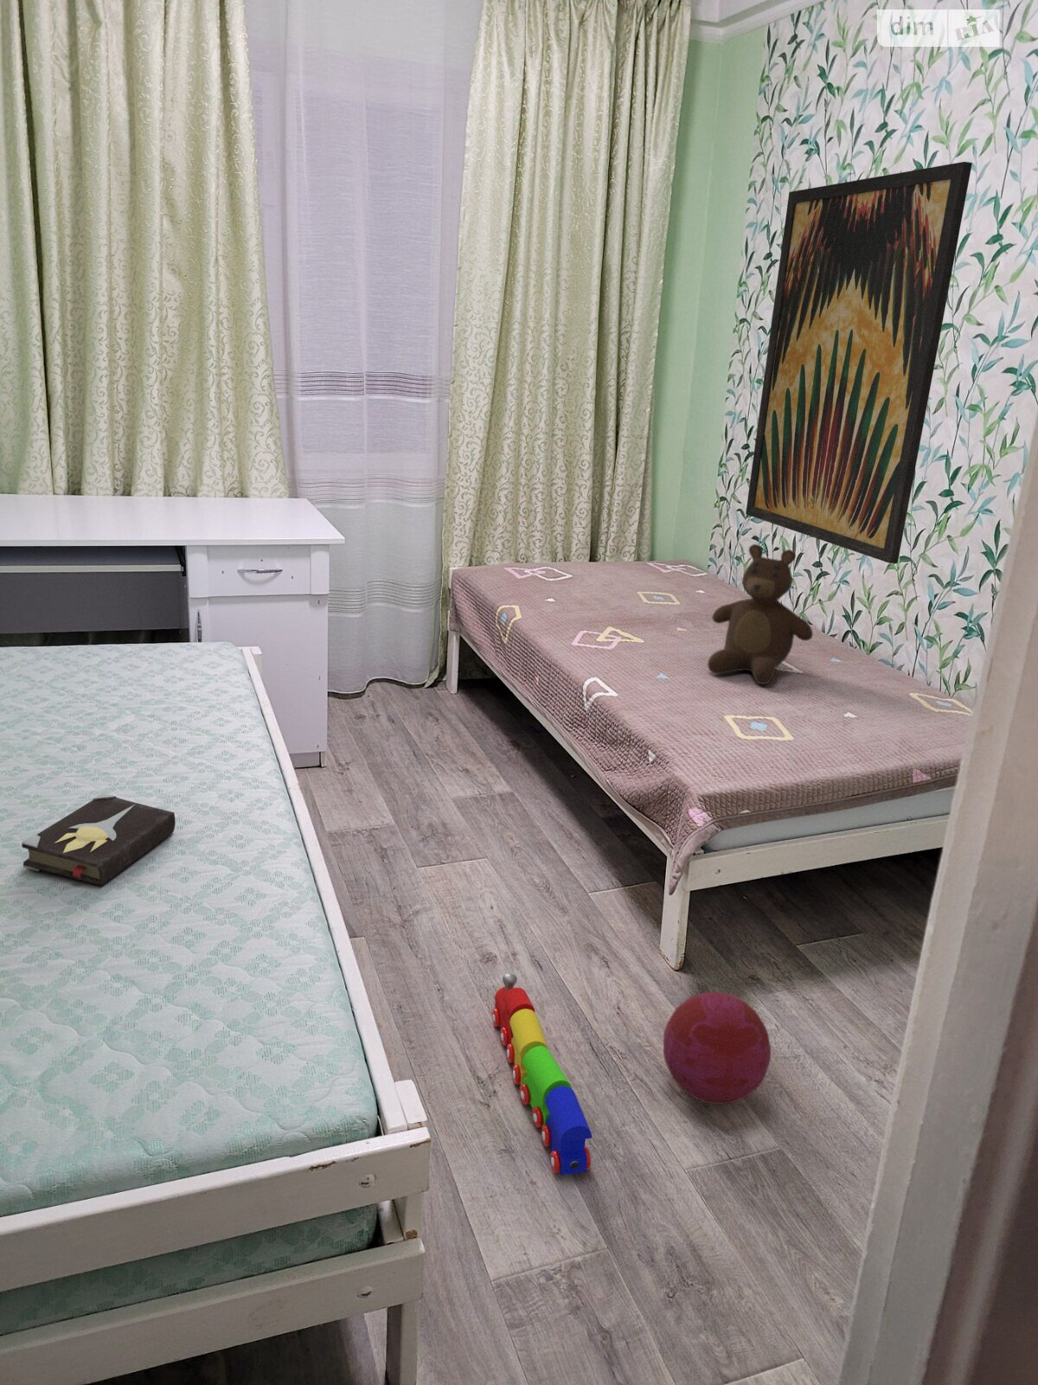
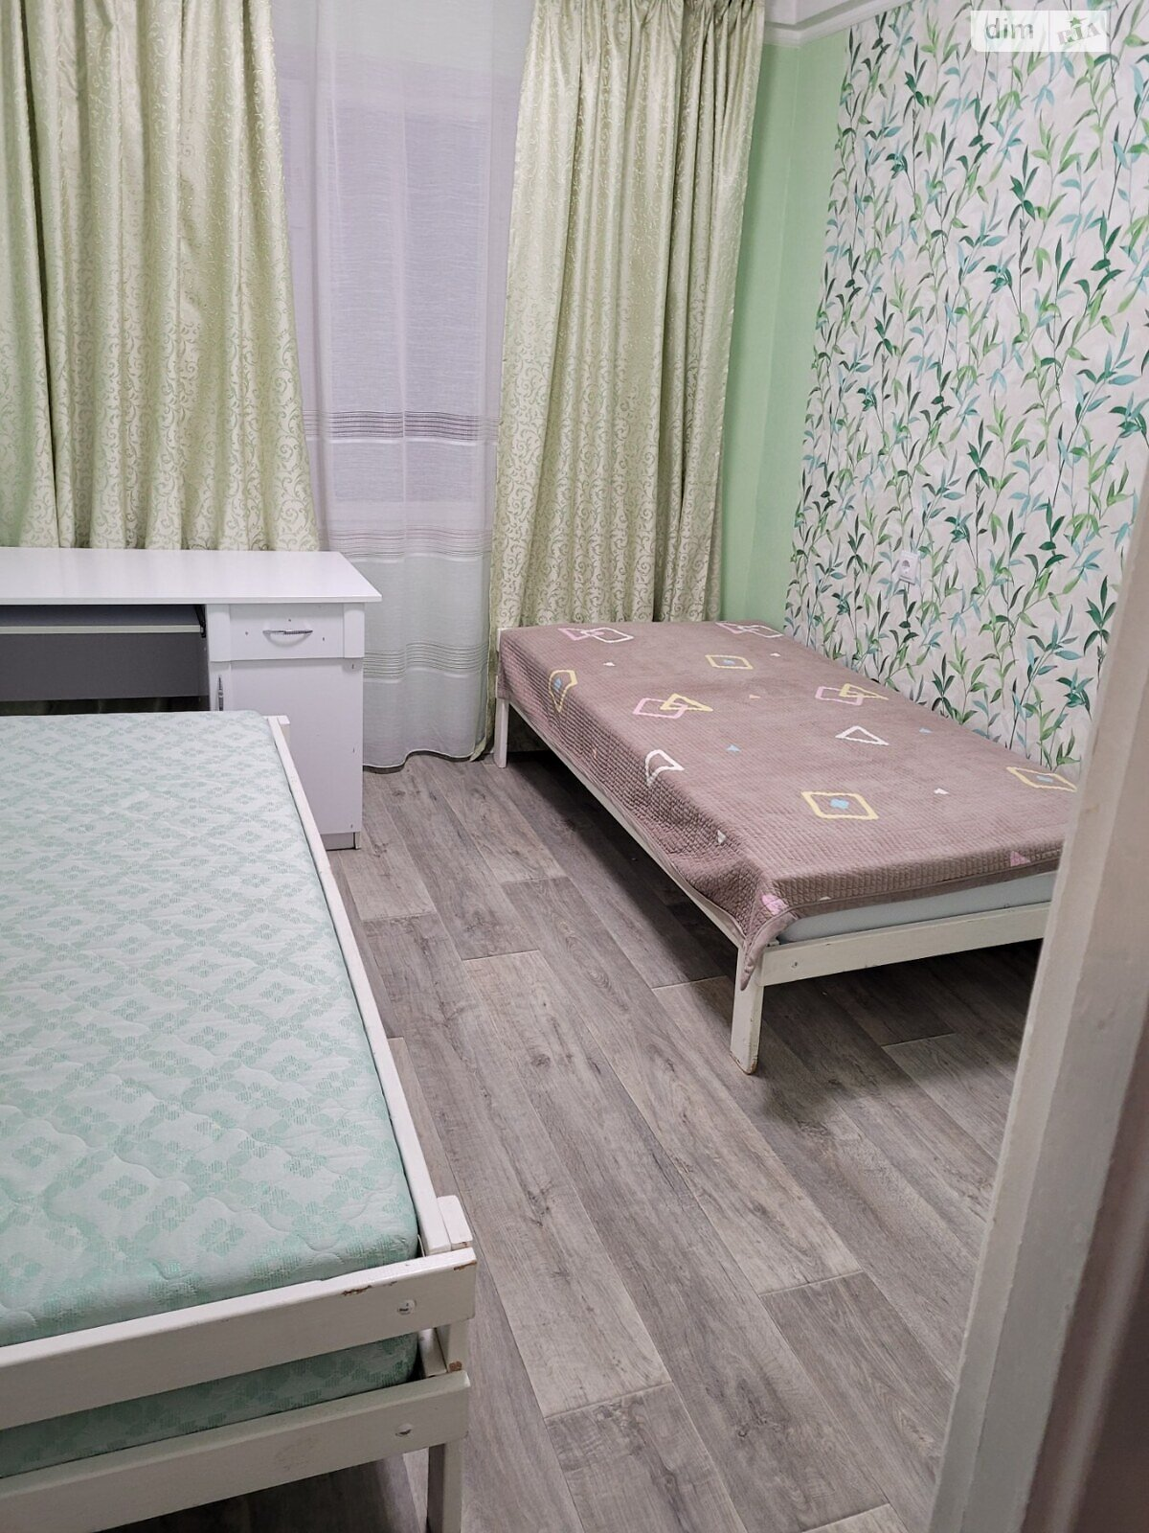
- hardback book (101, 835)
- wall art (840, 368)
- teddy bear (758, 612)
- ball (716, 1047)
- toy train (536, 1064)
